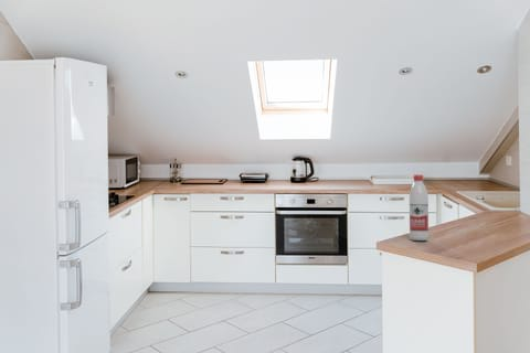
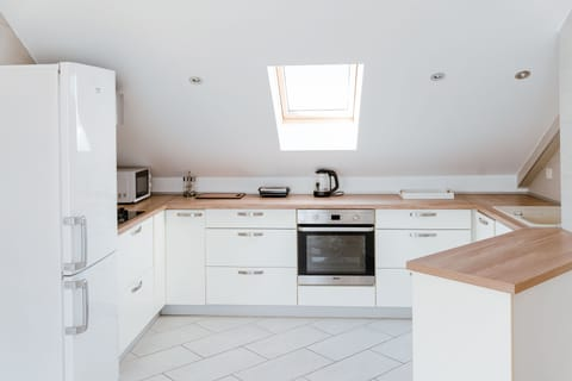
- water bottle (418, 207)
